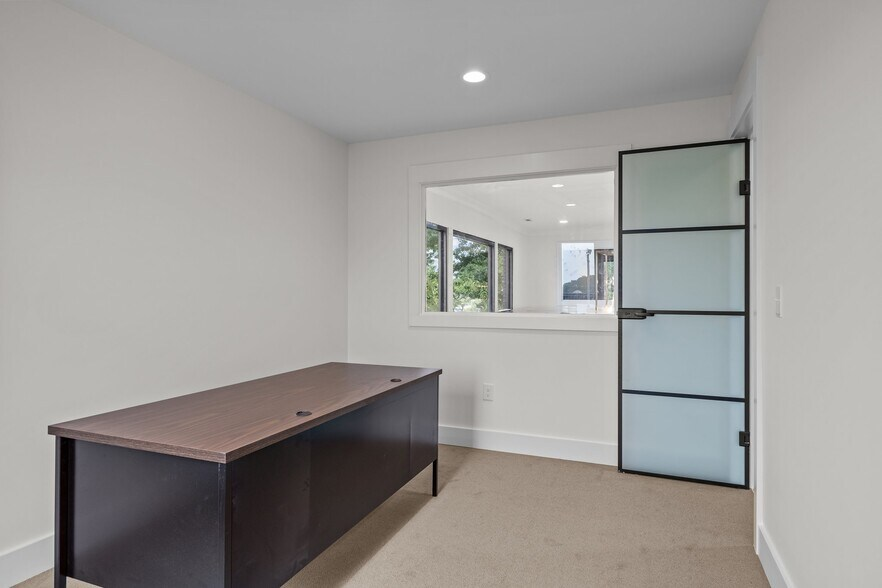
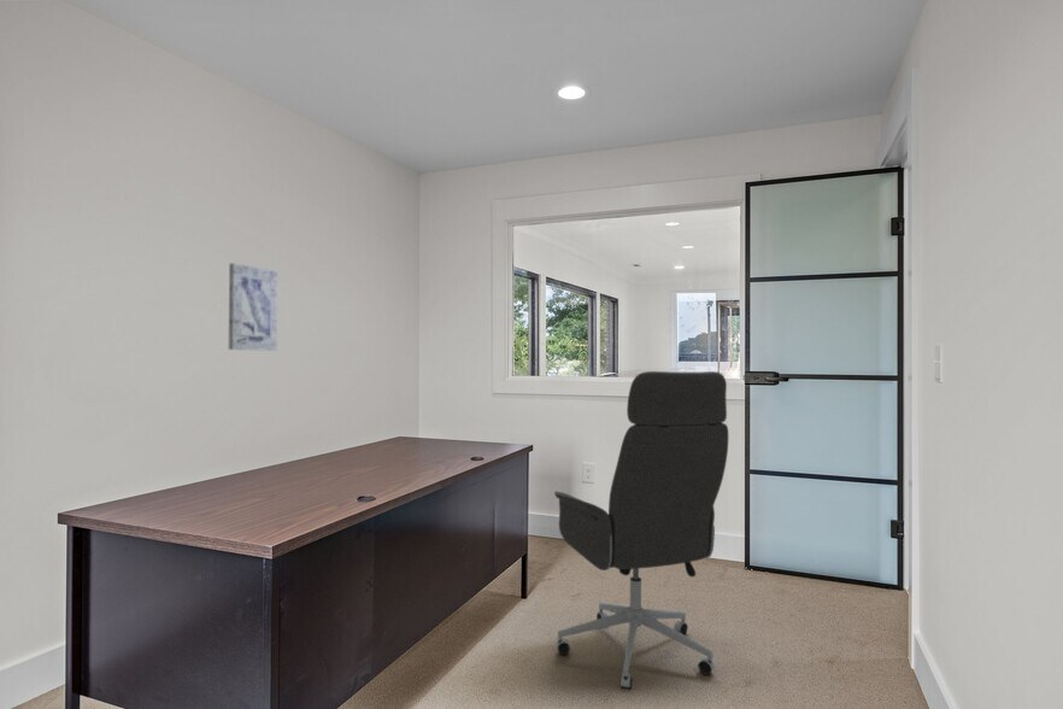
+ office chair (640, 512)
+ wall art (253, 307)
